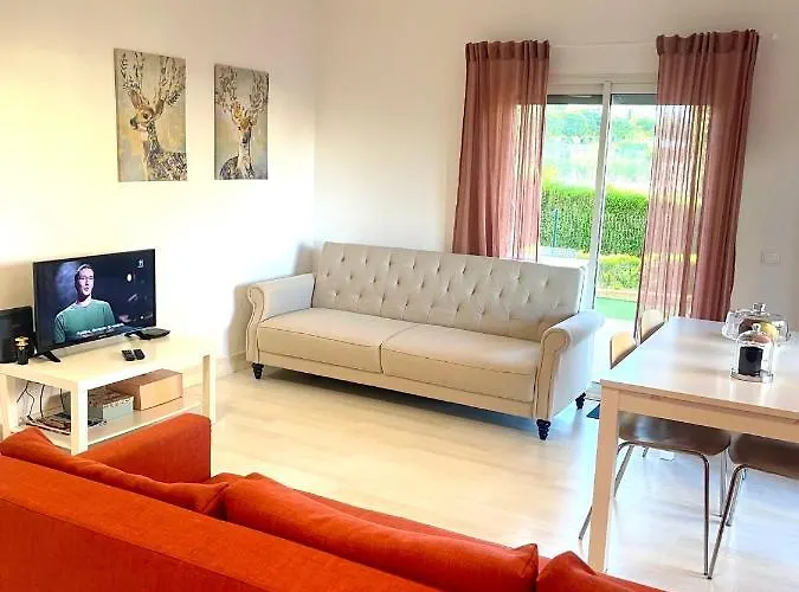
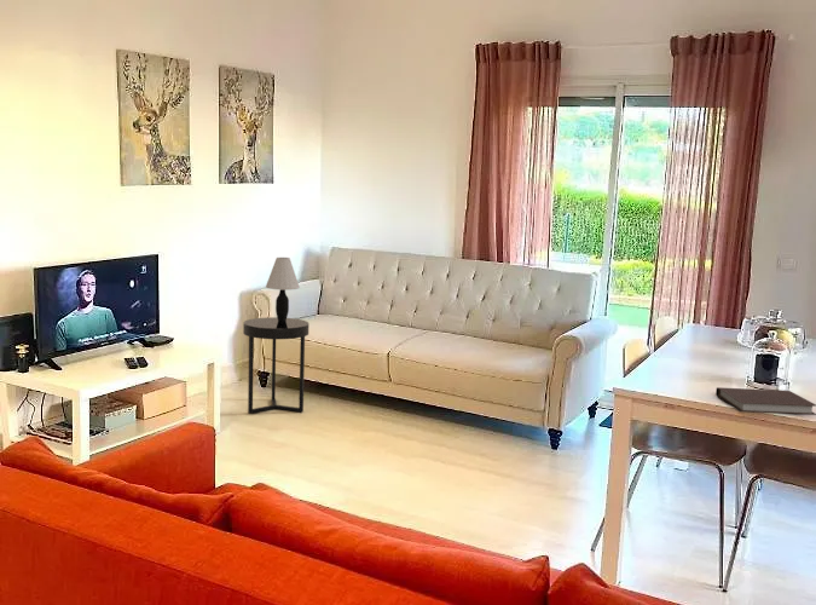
+ table lamp (282, 289)
+ notebook (764, 399)
+ side table (274, 365)
